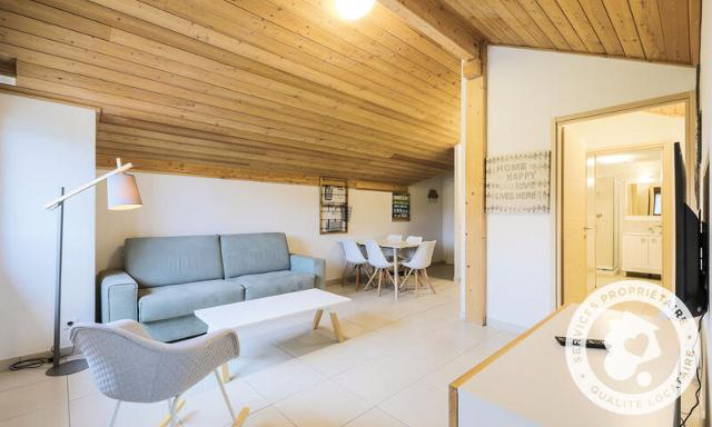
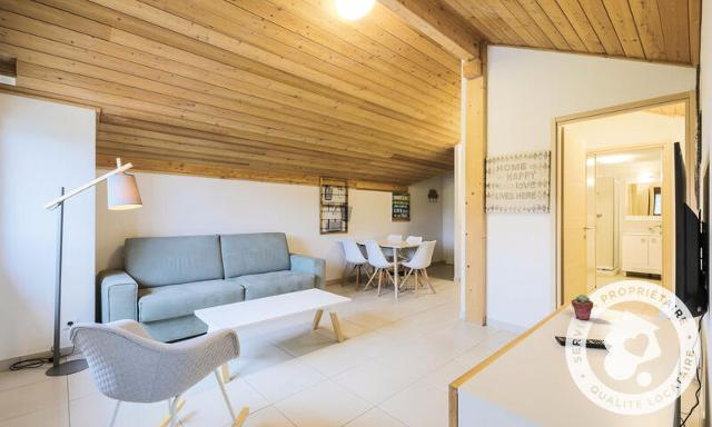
+ potted succulent (582, 306)
